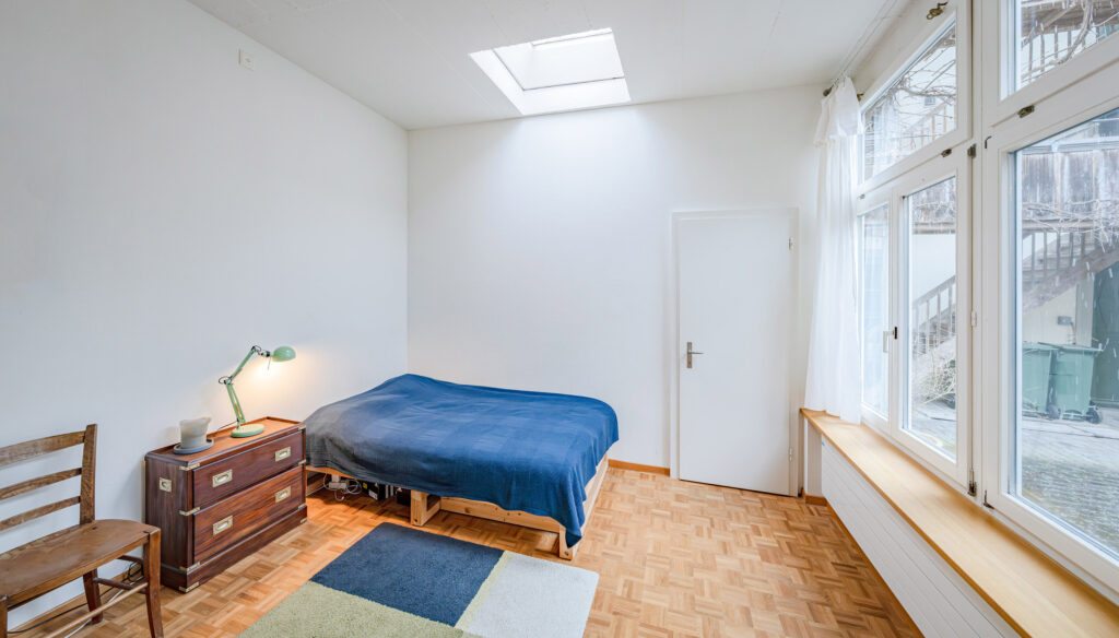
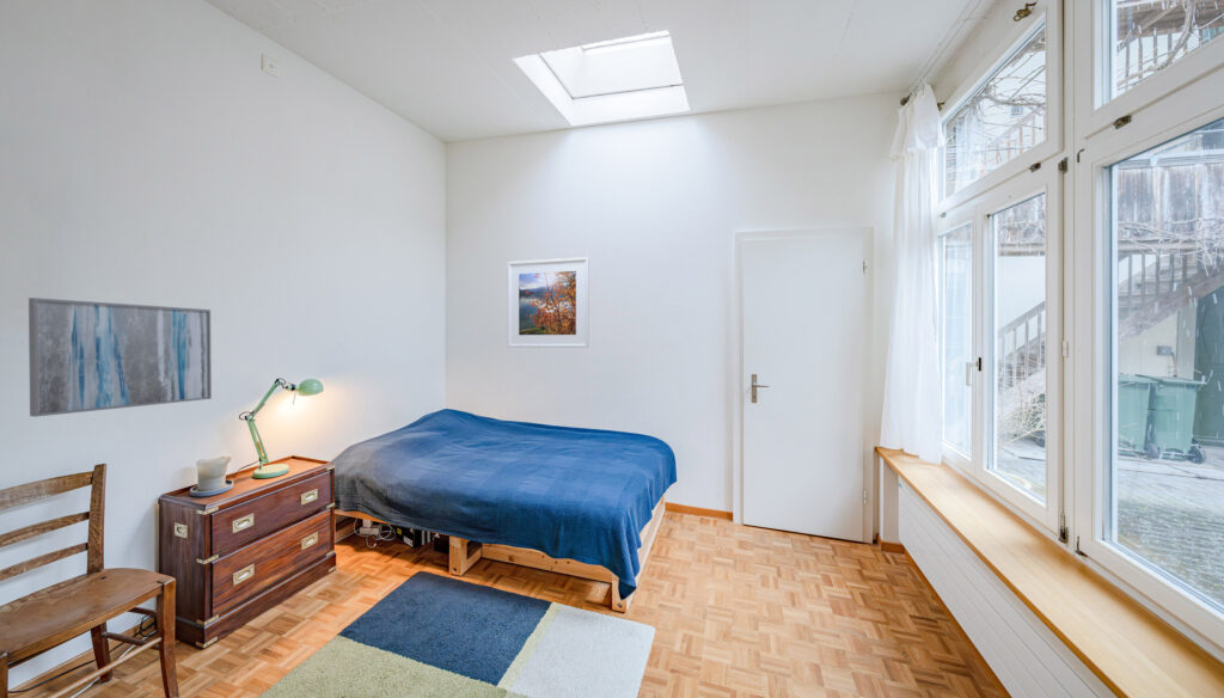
+ wall art (133, 355)
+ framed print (546, 304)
